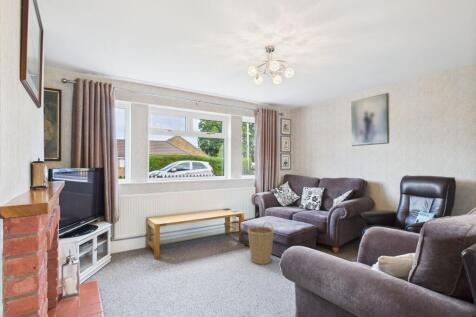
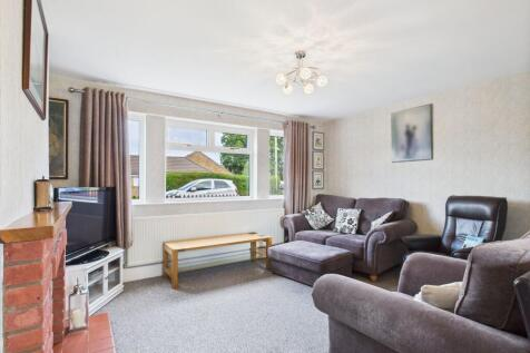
- basket (260, 242)
